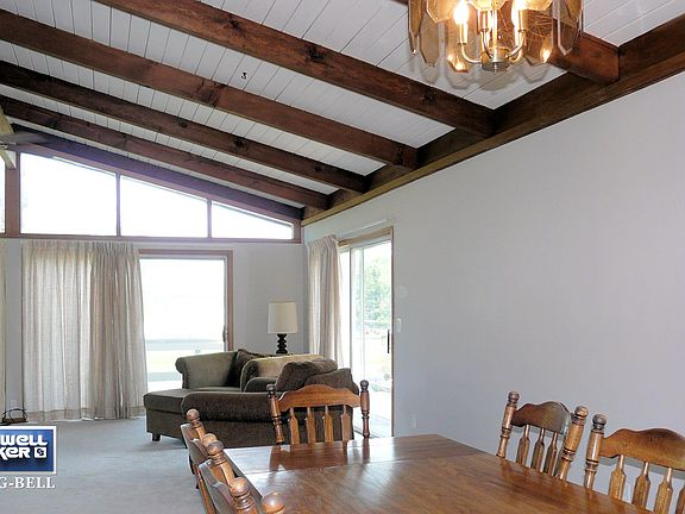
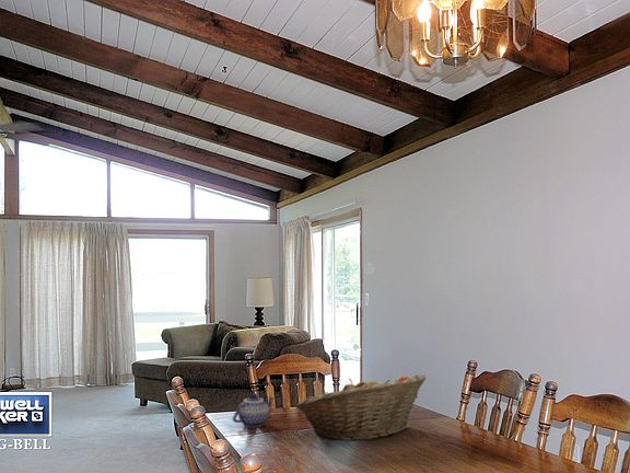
+ fruit basket (363, 402)
+ teapot (254, 408)
